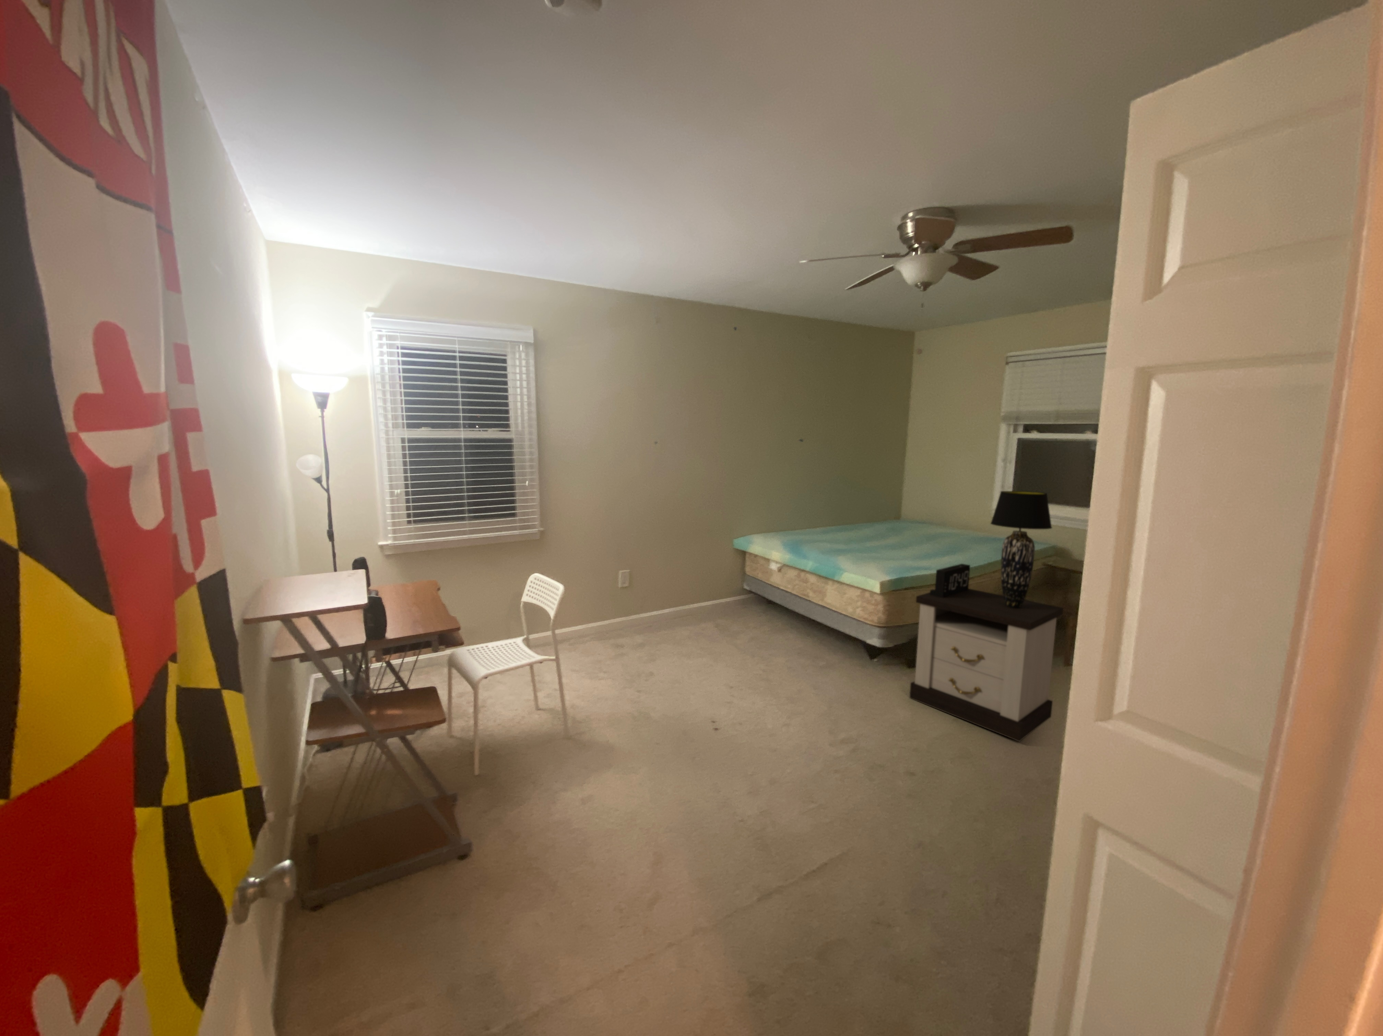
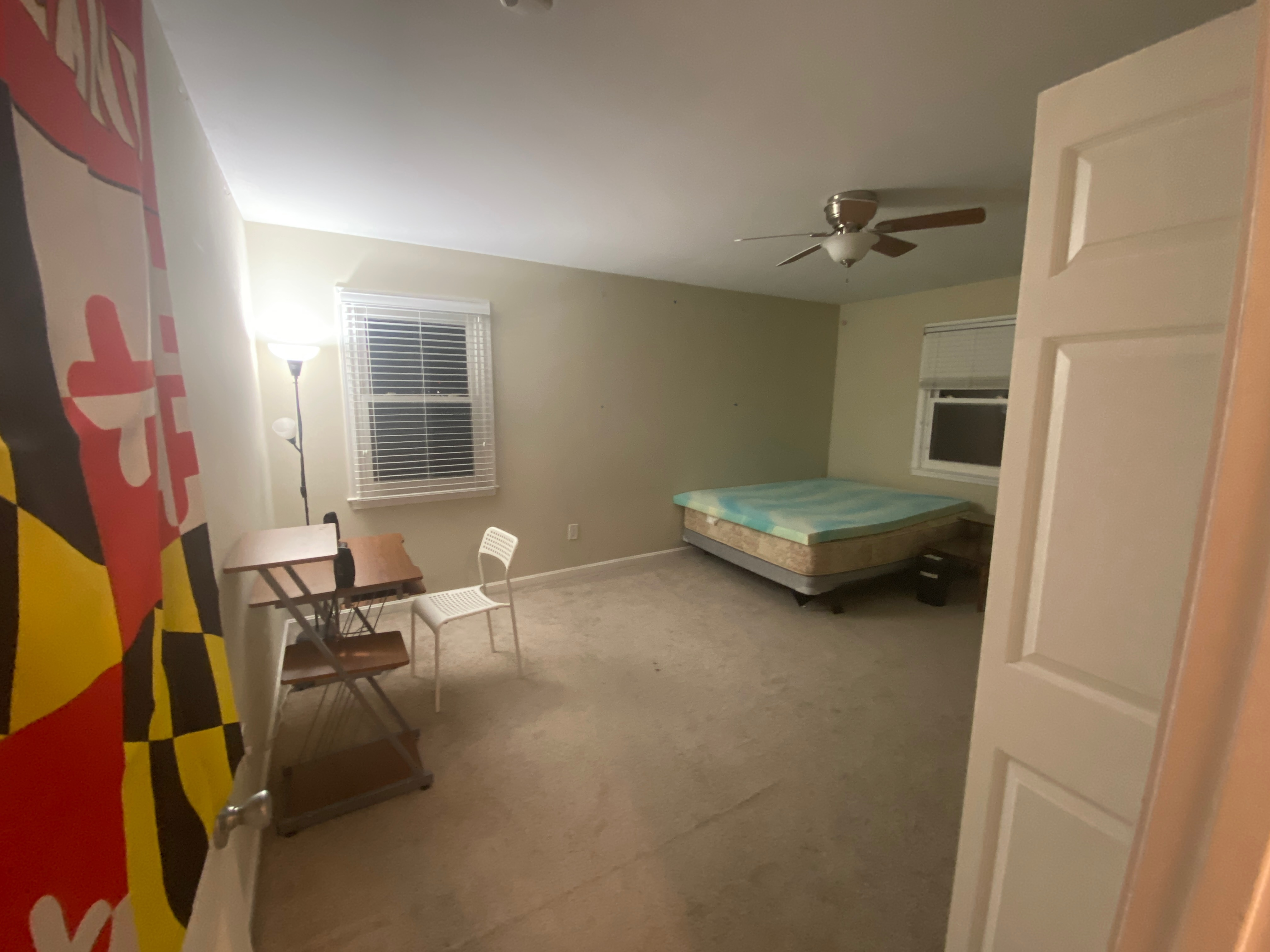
- nightstand (982, 655)
- table lamp (1018, 550)
- alarm clock (950, 579)
